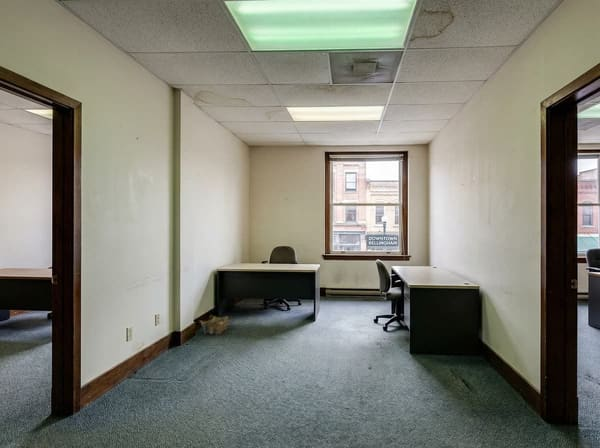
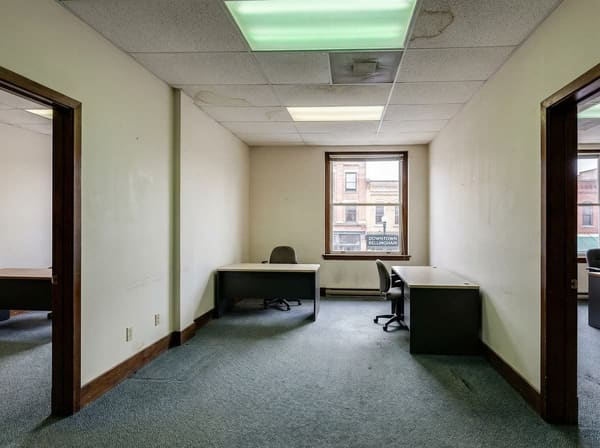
- cardboard box (218, 324)
